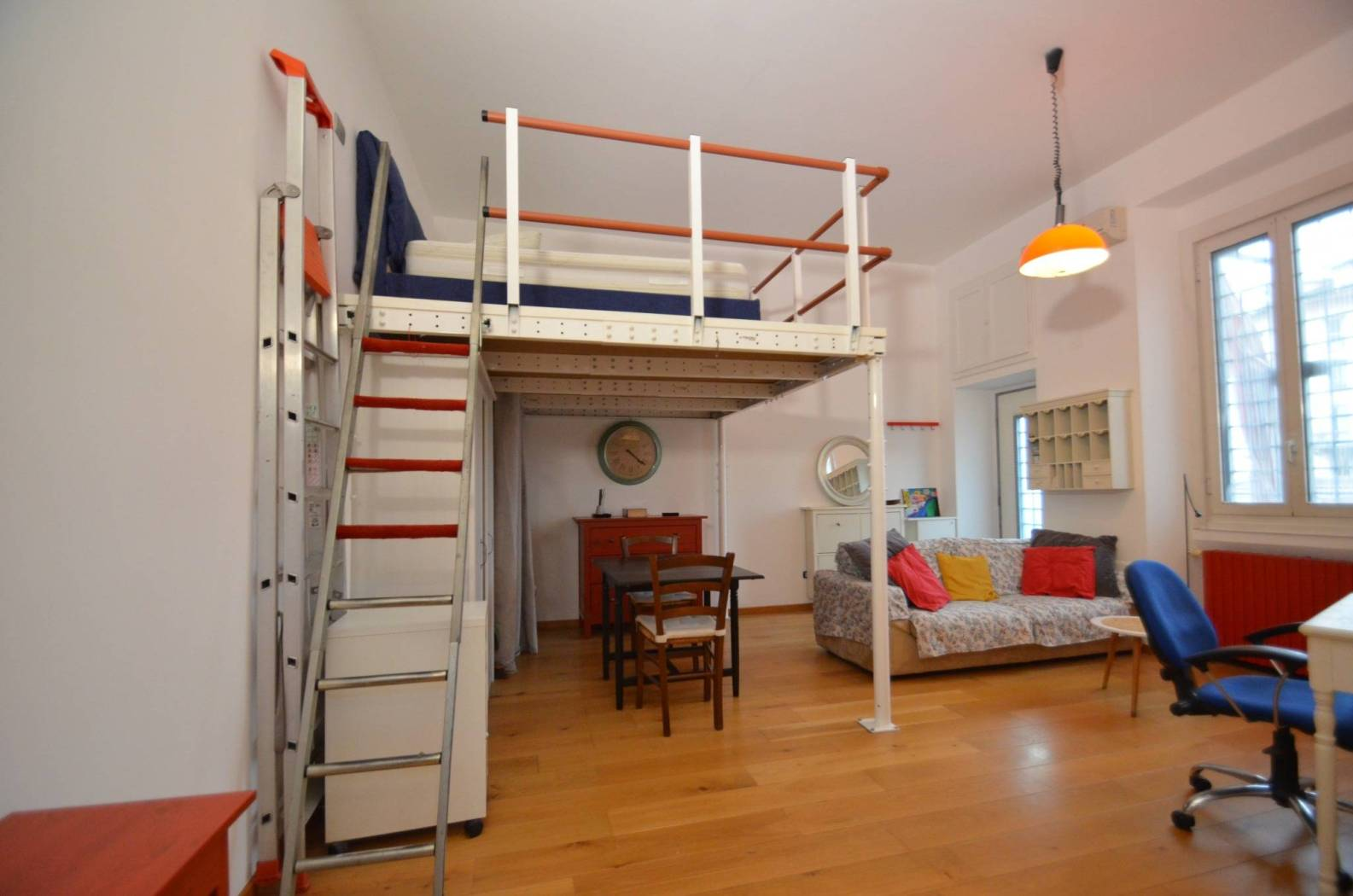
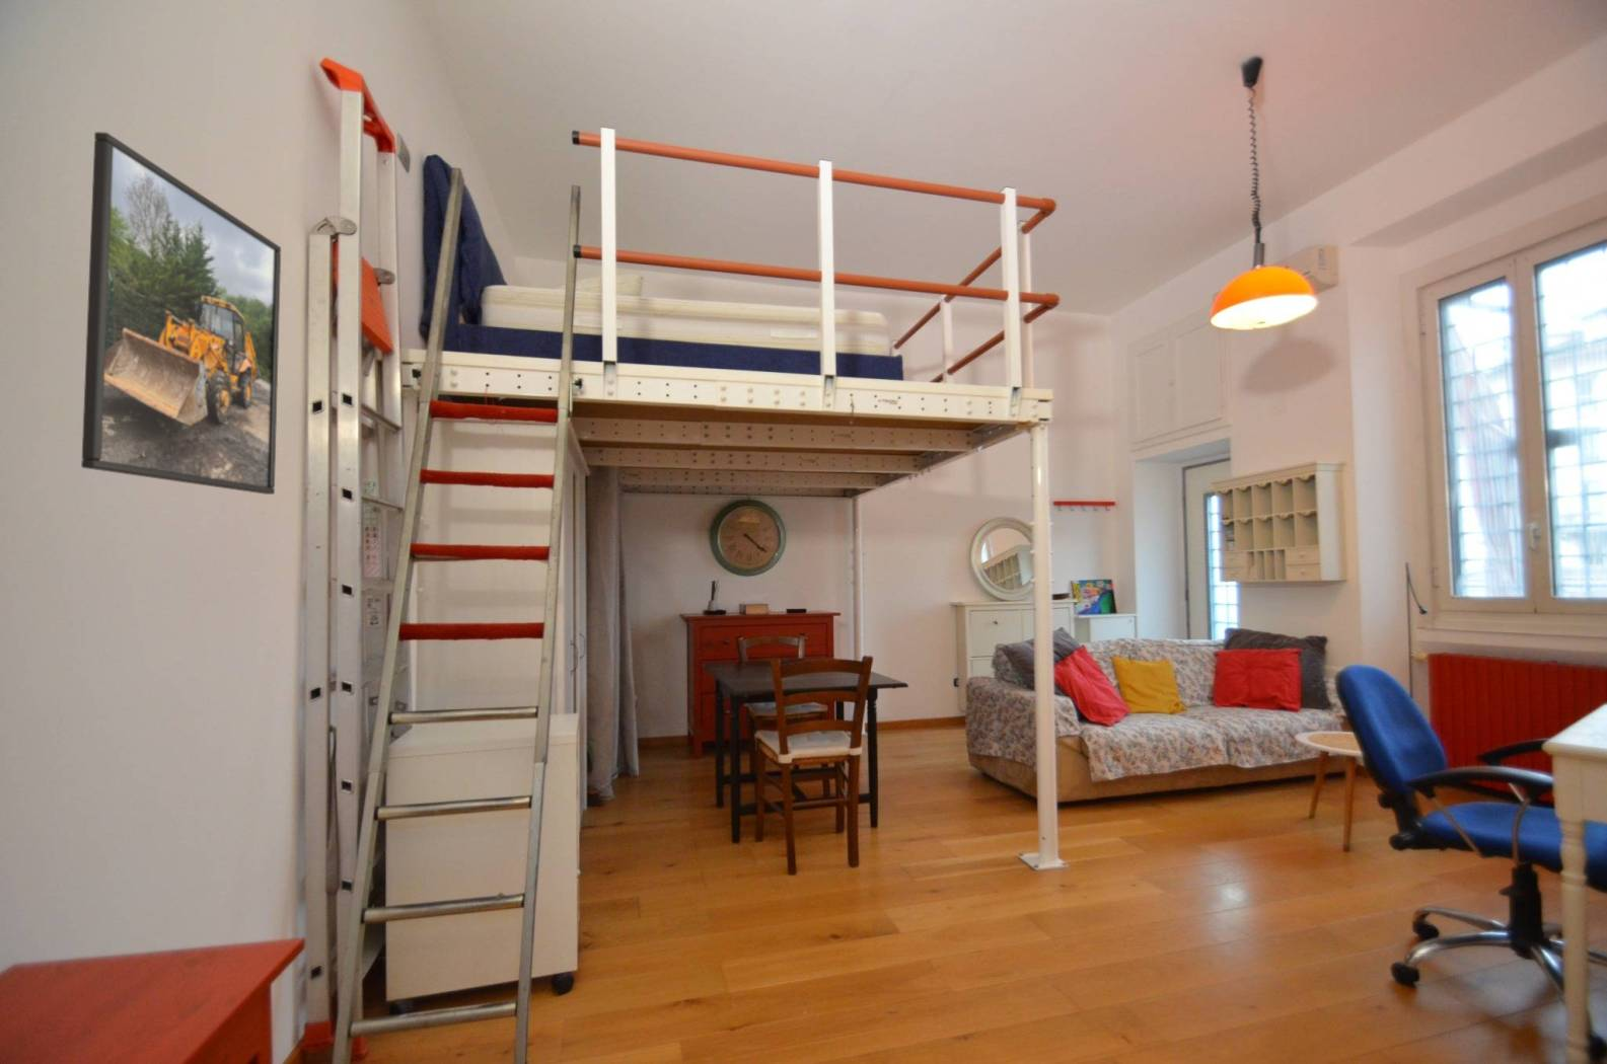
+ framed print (197, 338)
